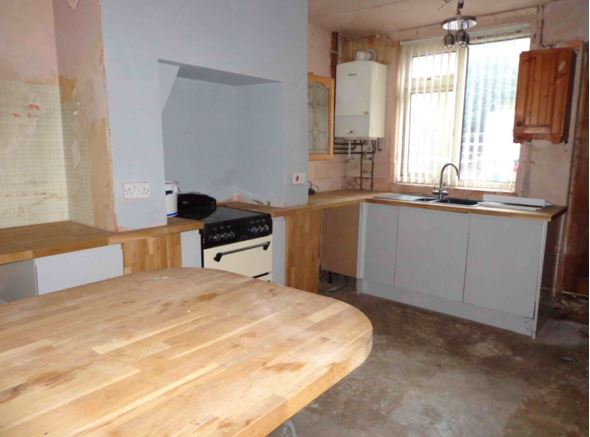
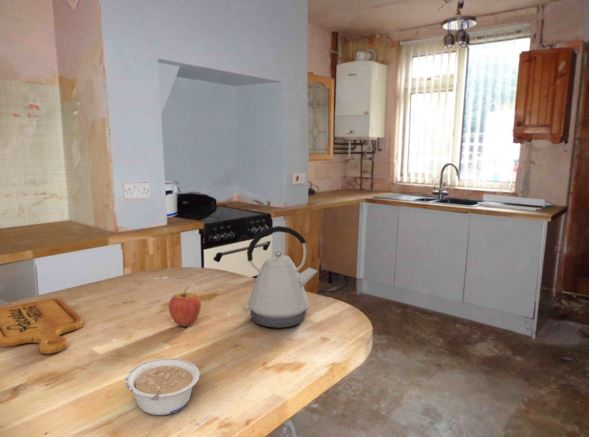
+ fruit (184, 305)
+ legume (164, 386)
+ kettle (280, 273)
+ cutting board (37, 325)
